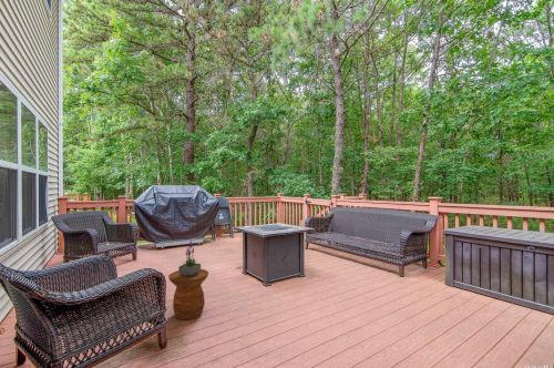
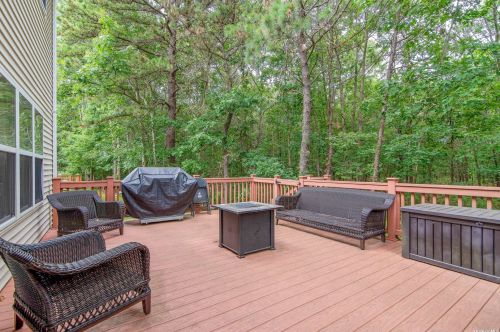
- side table (188, 294)
- potted plant (189, 256)
